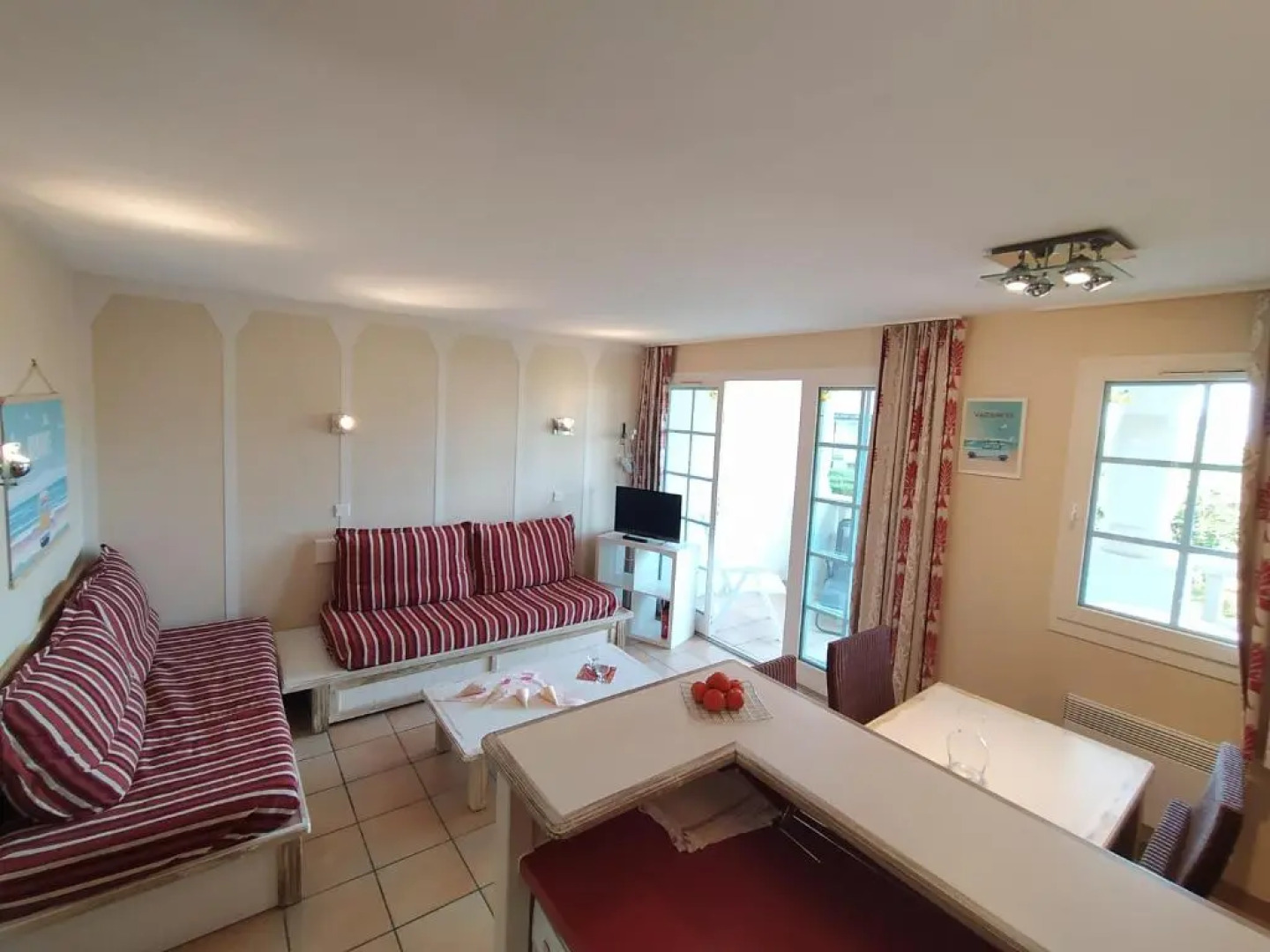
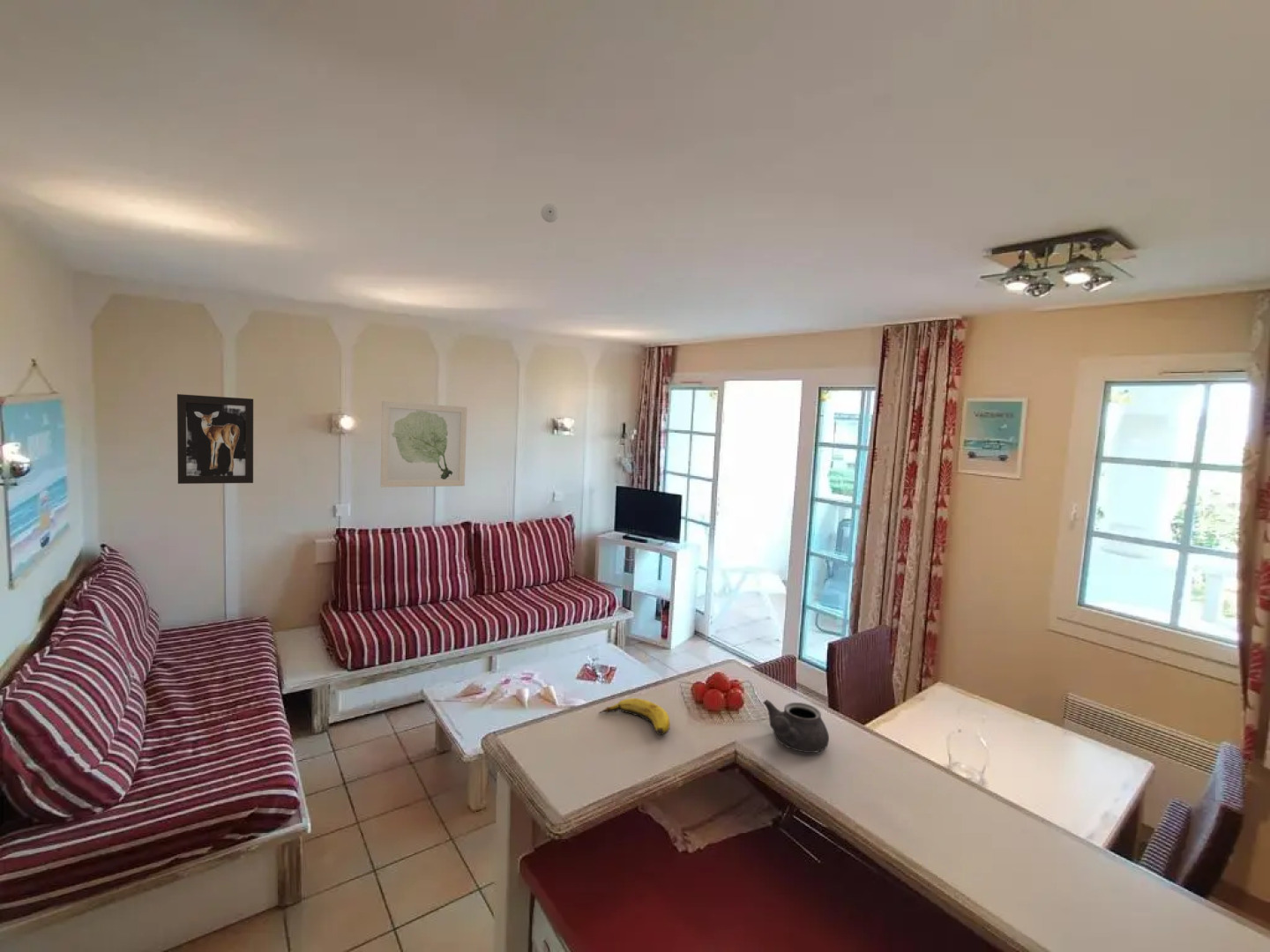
+ smoke detector (549, 214)
+ wall art (425, 445)
+ banana (639, 712)
+ wall art (216, 440)
+ teapot (791, 725)
